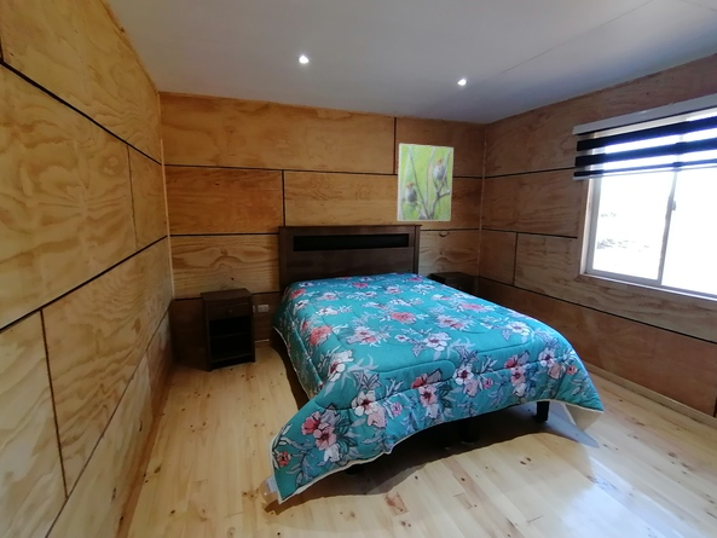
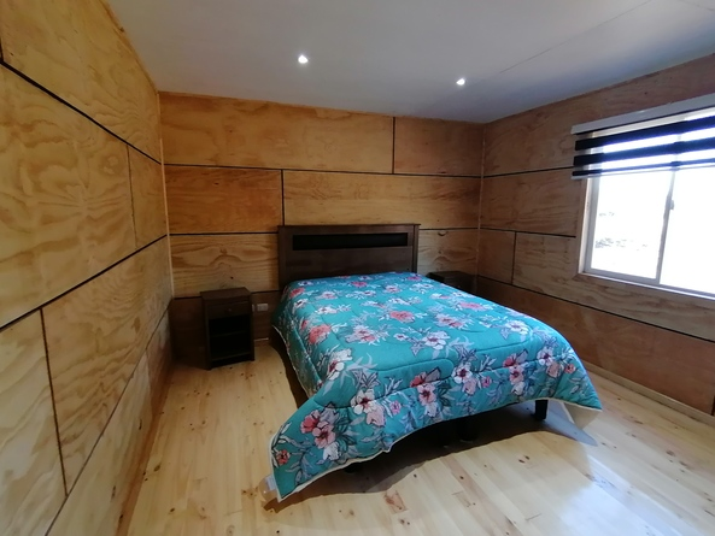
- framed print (424, 184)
